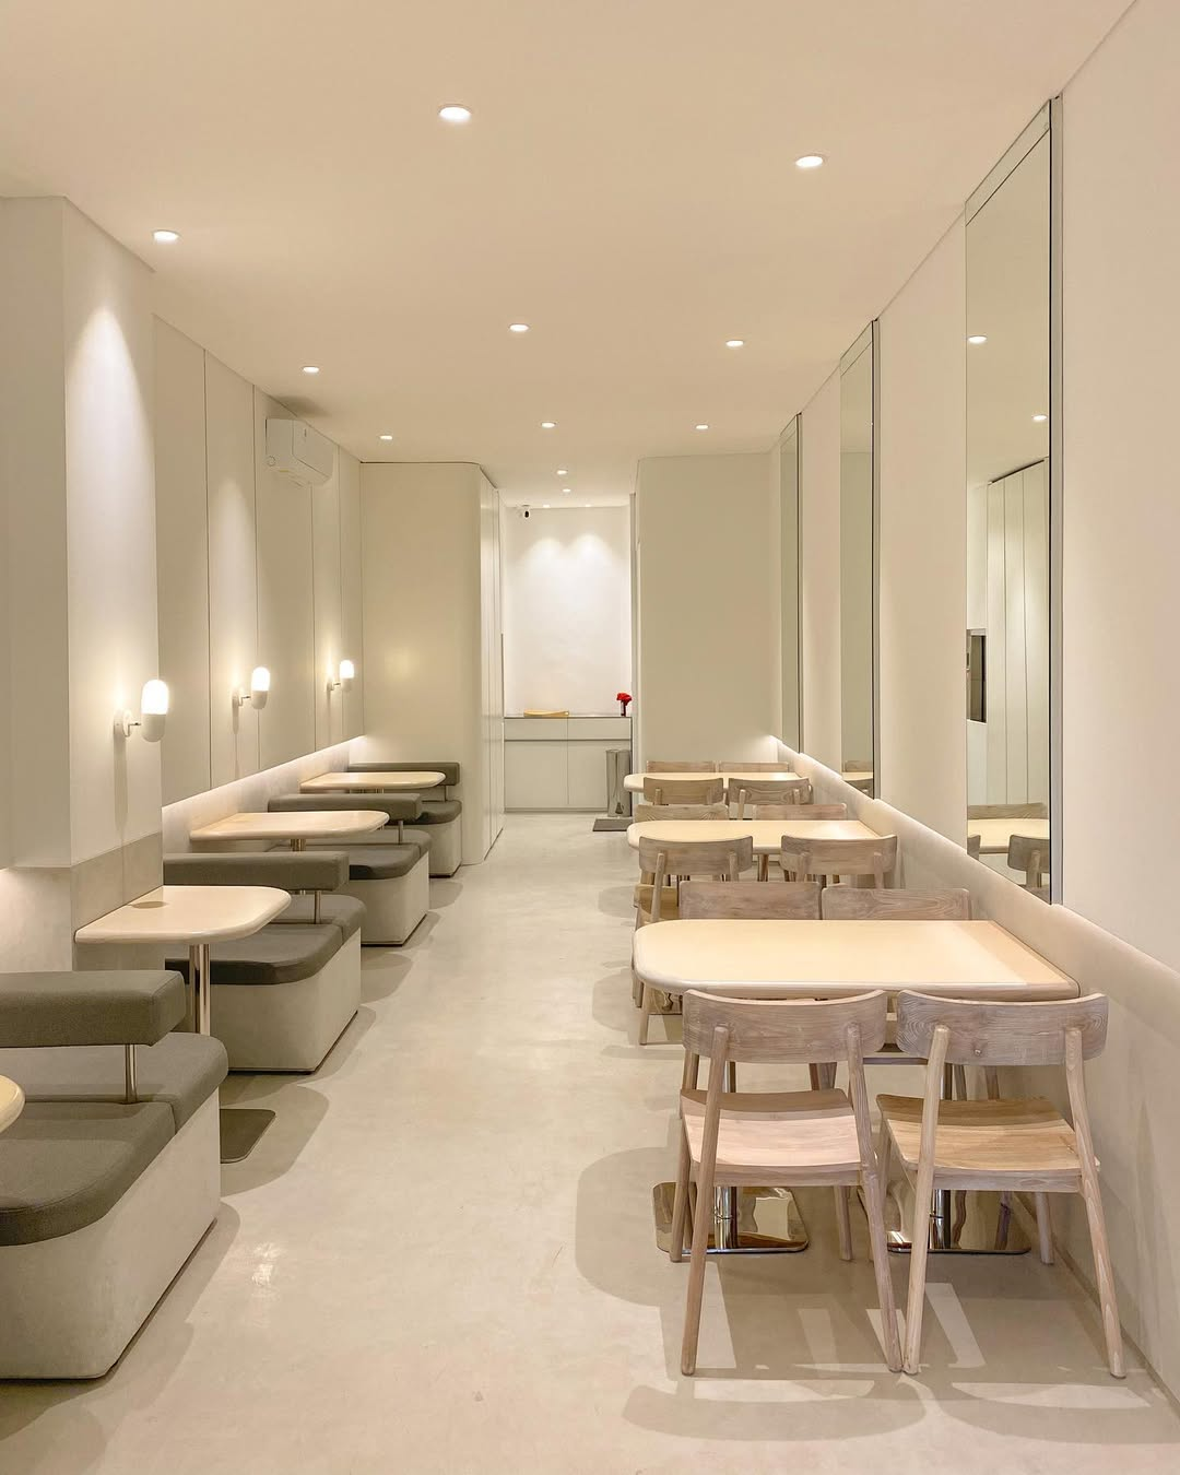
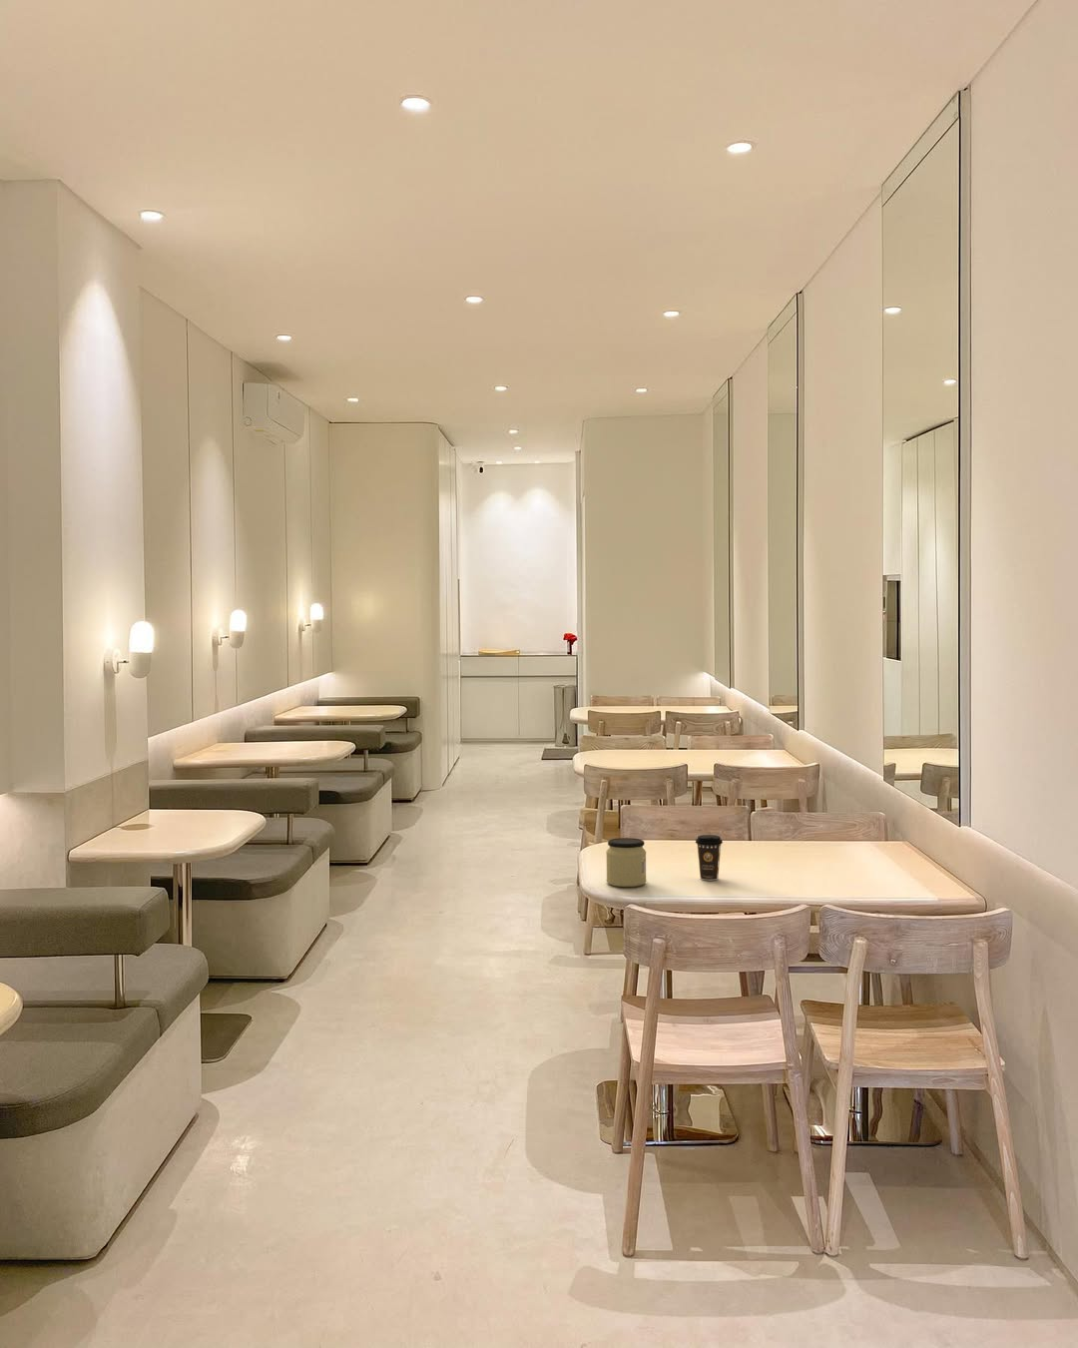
+ jar (626, 862)
+ coffee cup (708, 857)
